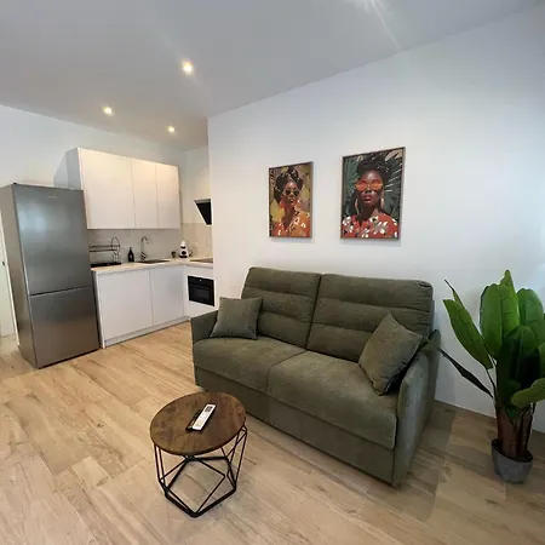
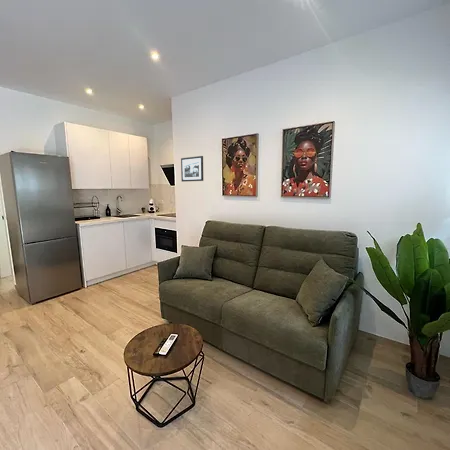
+ picture frame (191, 169)
